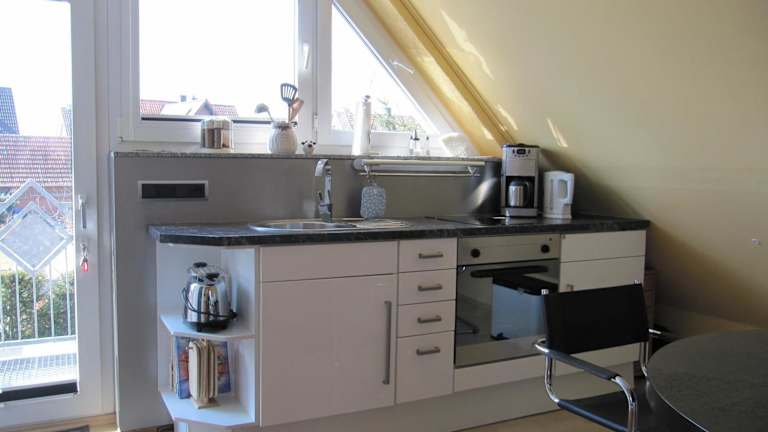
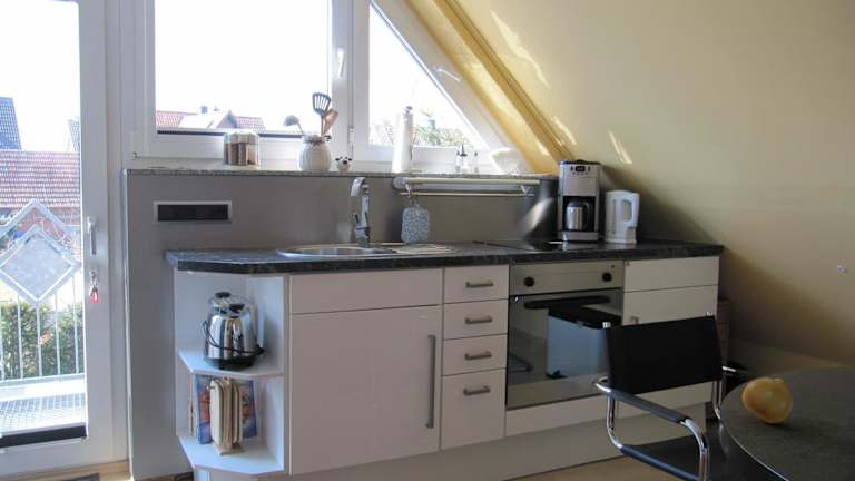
+ fruit (767, 400)
